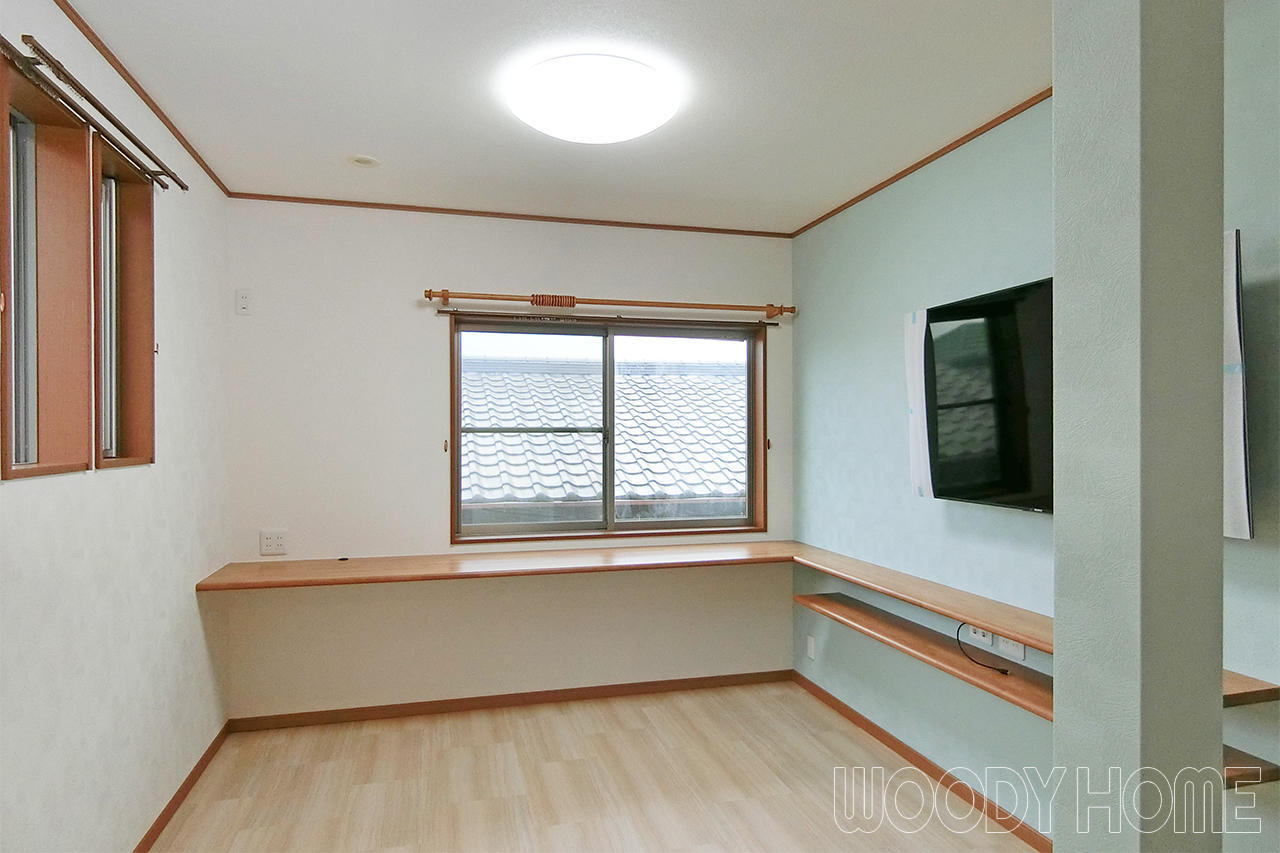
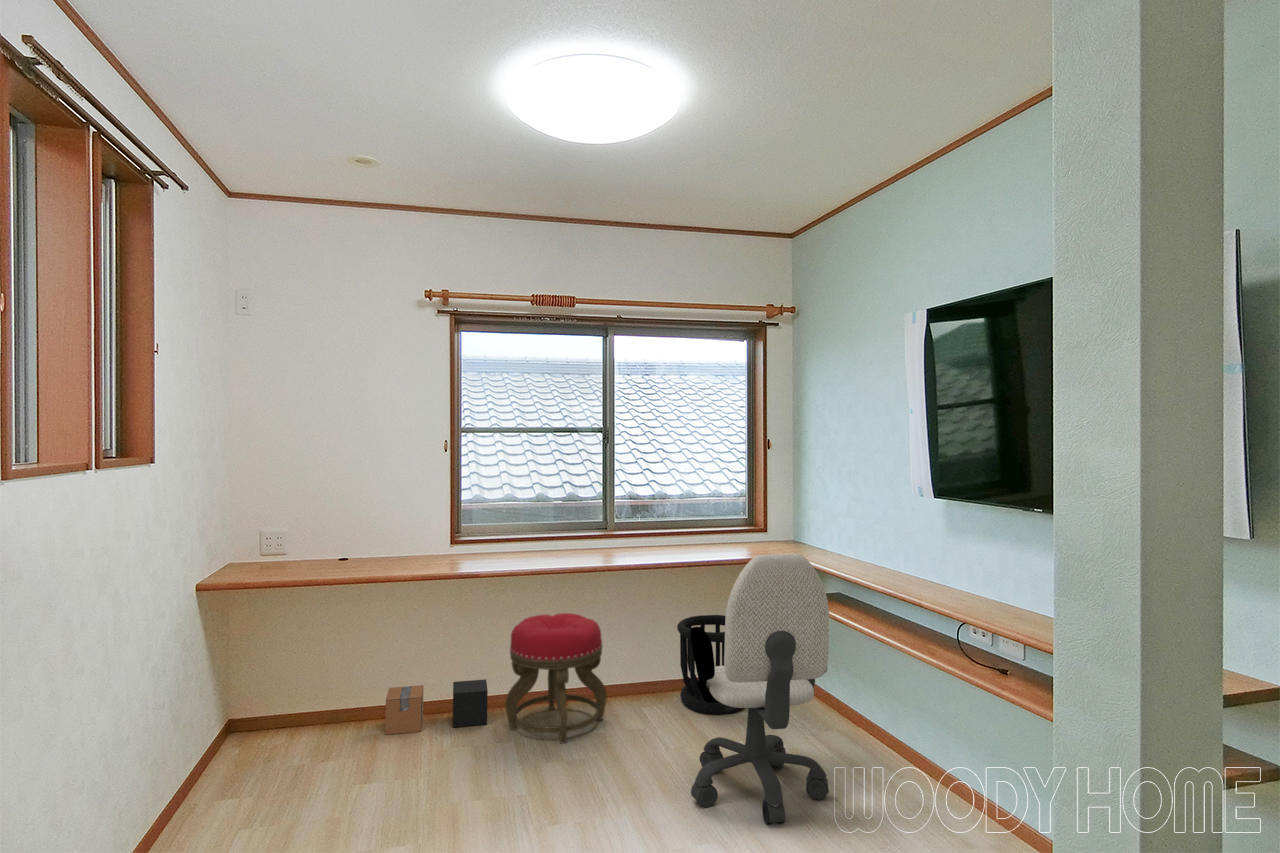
+ office chair (759, 670)
+ stool (556, 672)
+ cardboard box (422, 705)
+ wastebasket (716, 662)
